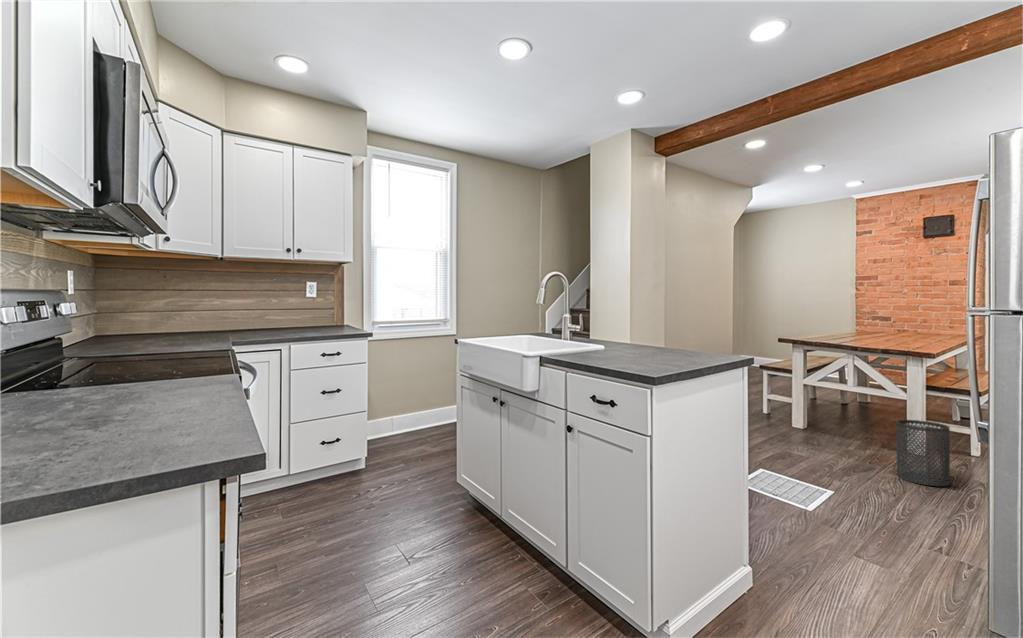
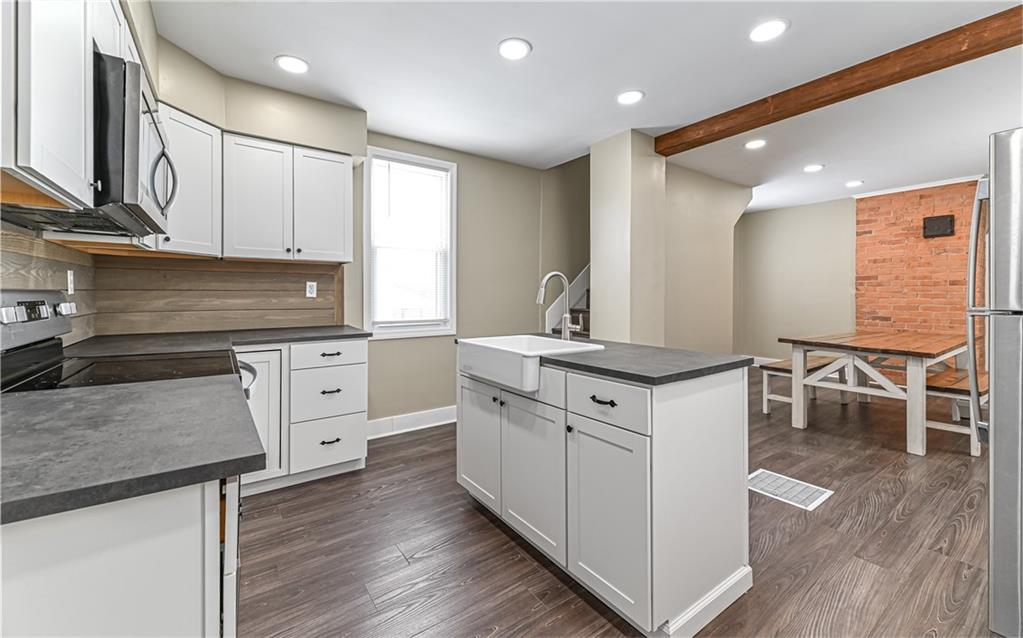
- trash can (922, 451)
